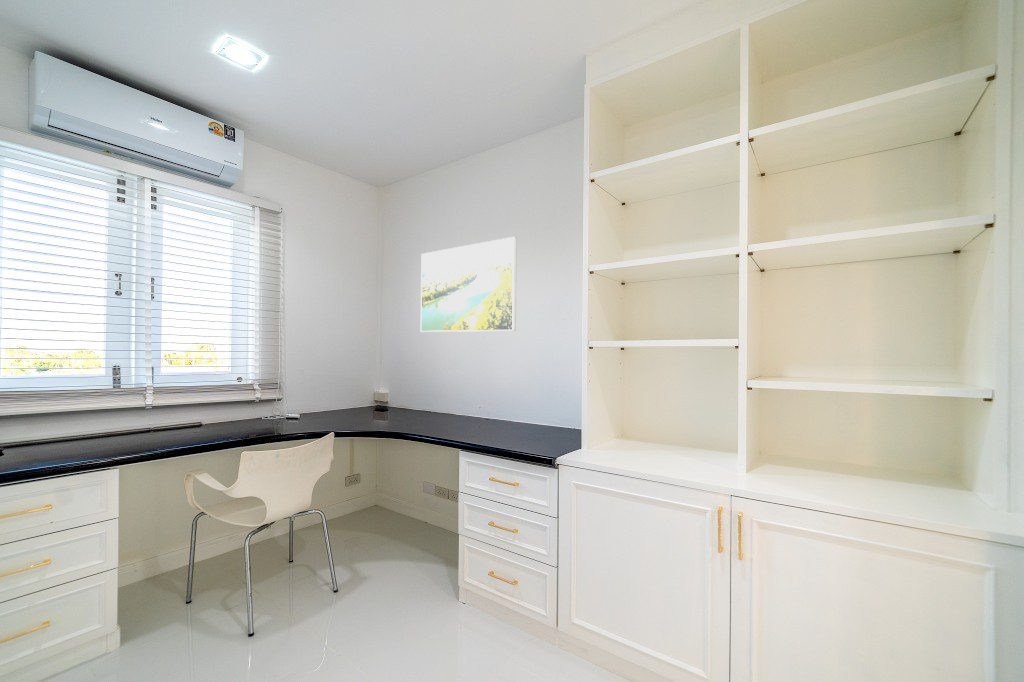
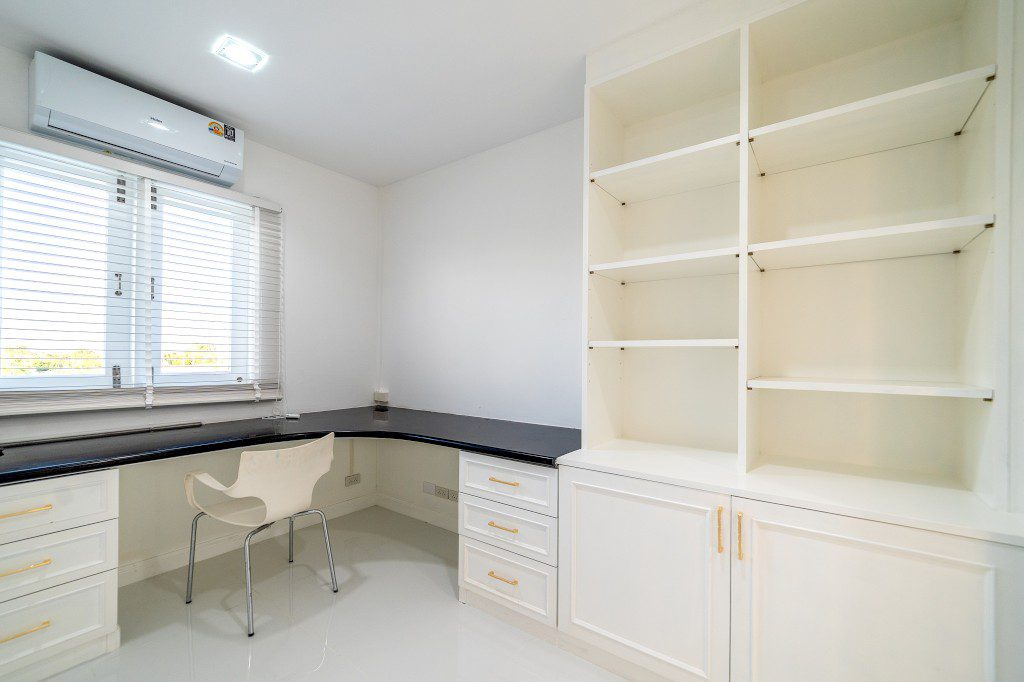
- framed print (464, 288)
